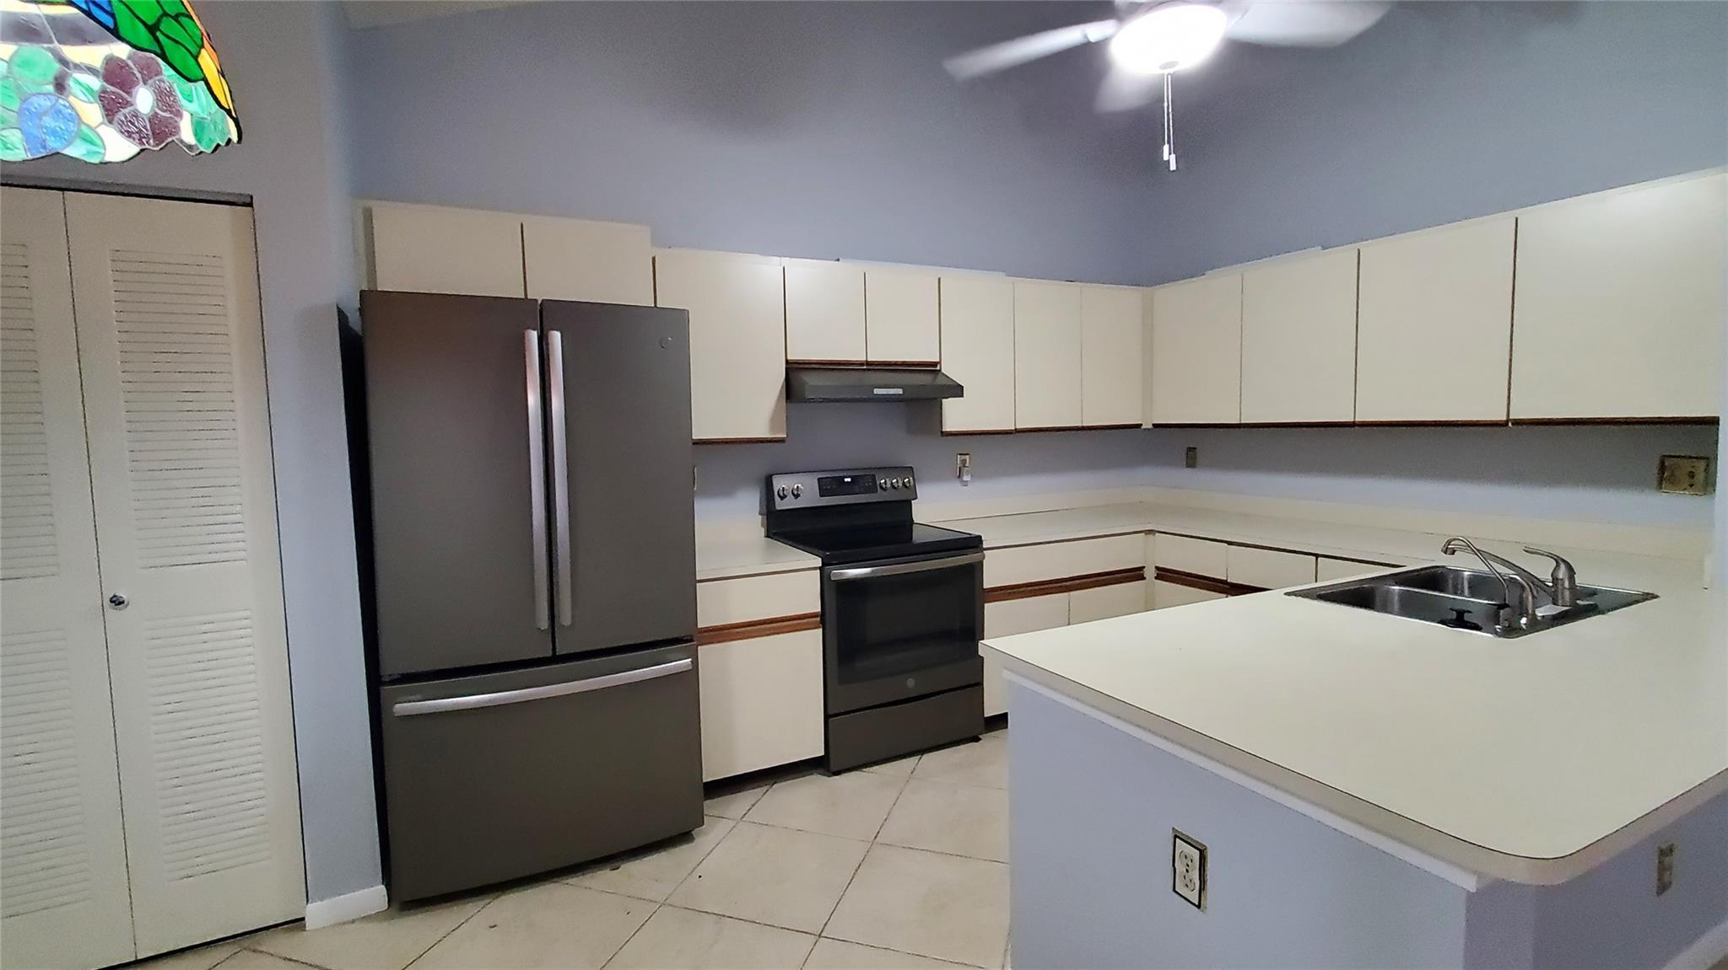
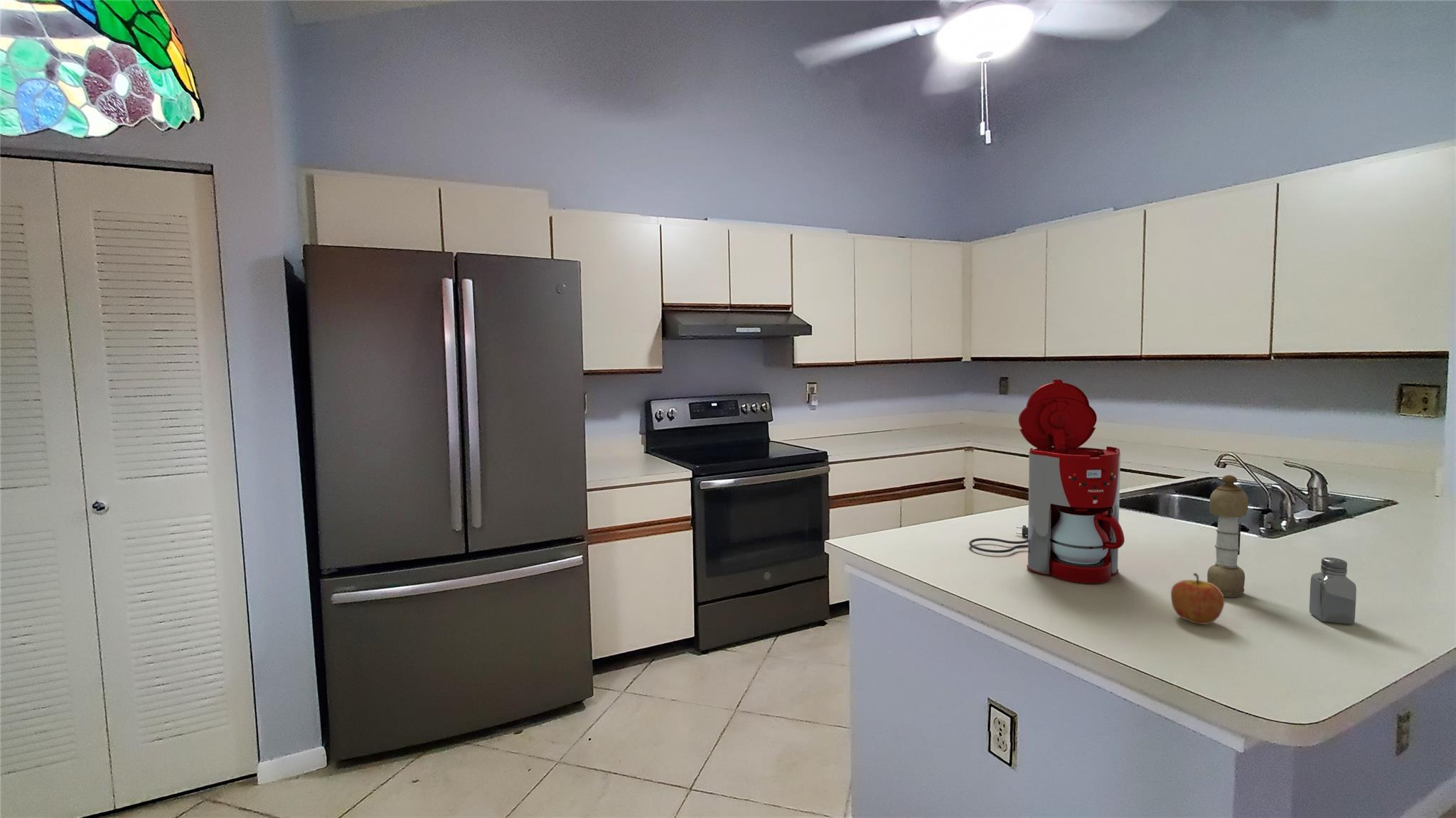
+ saltshaker (1332, 588)
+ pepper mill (1228, 533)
+ apple (1197, 597)
+ coffee maker (1037, 468)
